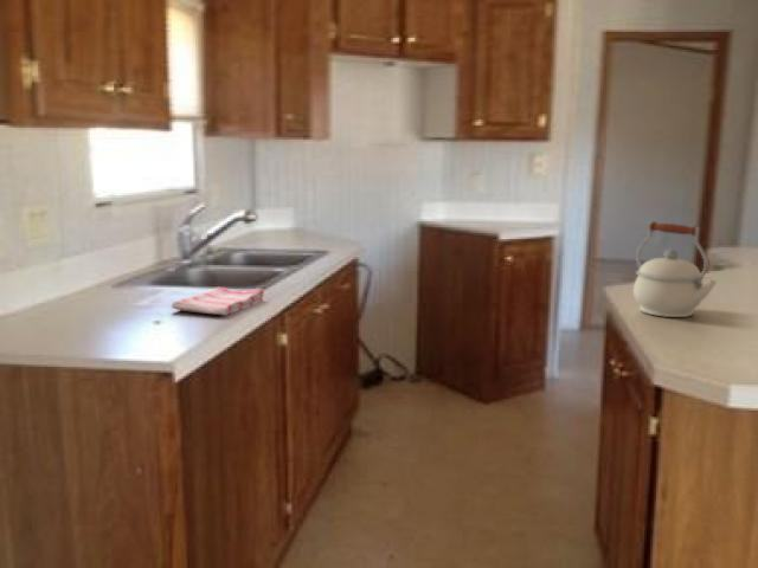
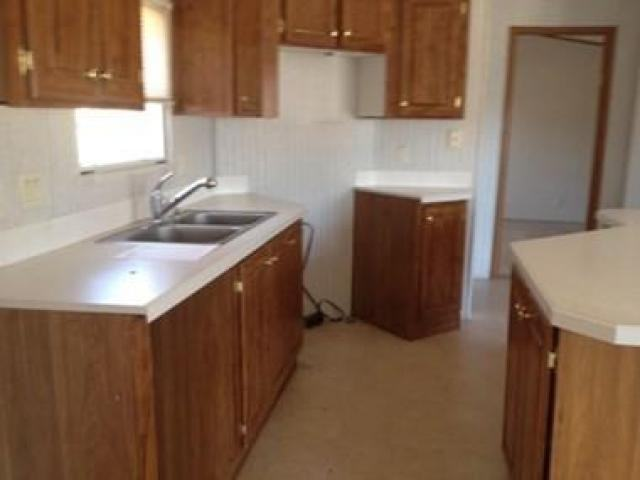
- dish towel (219, 299)
- kettle (674, 269)
